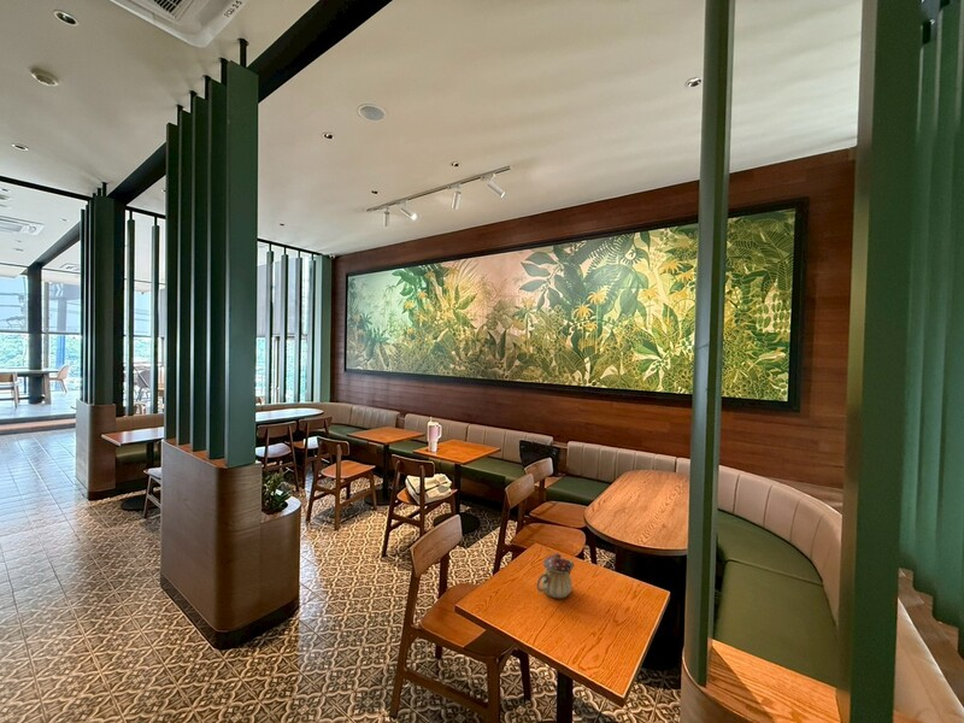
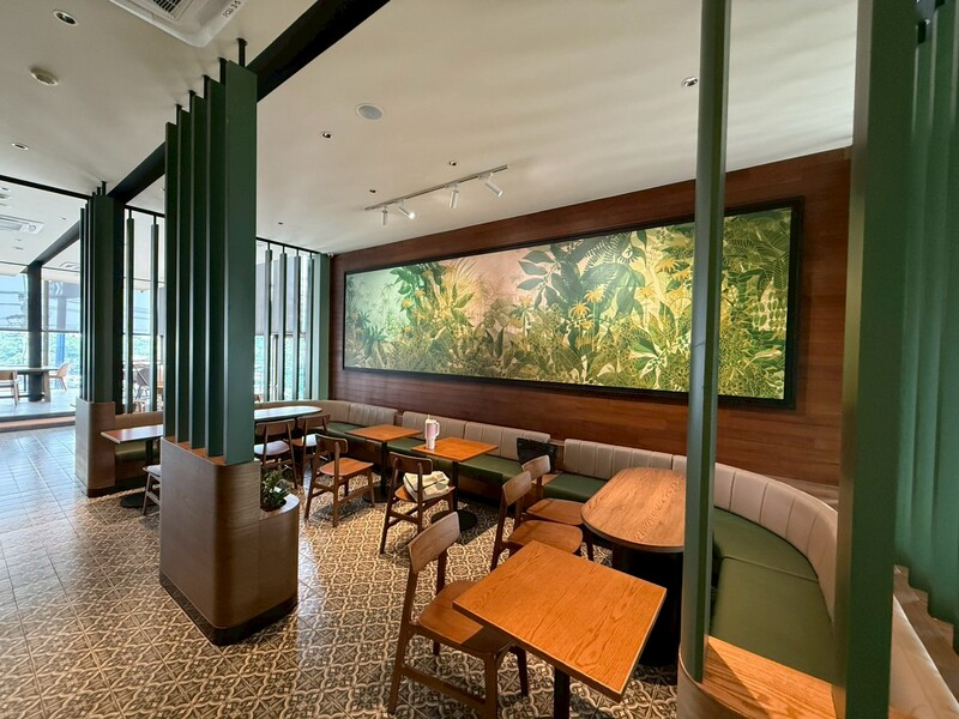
- teapot (554, 572)
